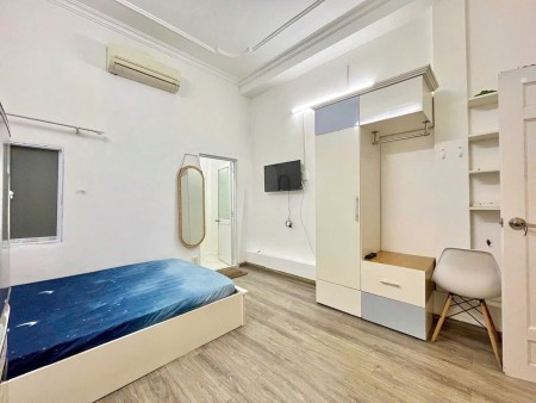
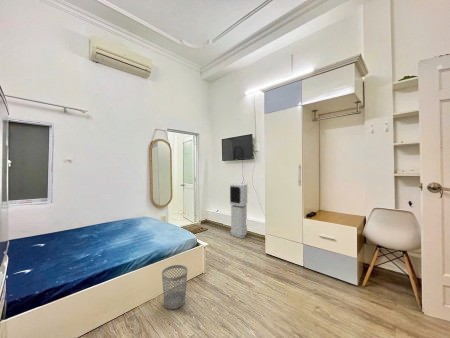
+ wastebasket (174, 286)
+ air purifier (241, 209)
